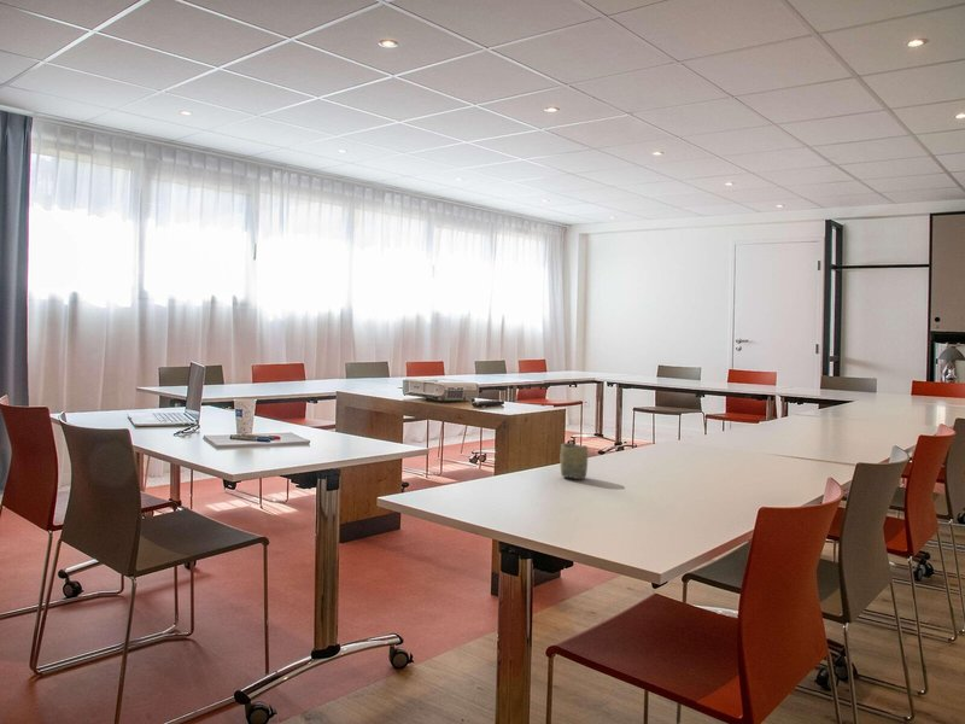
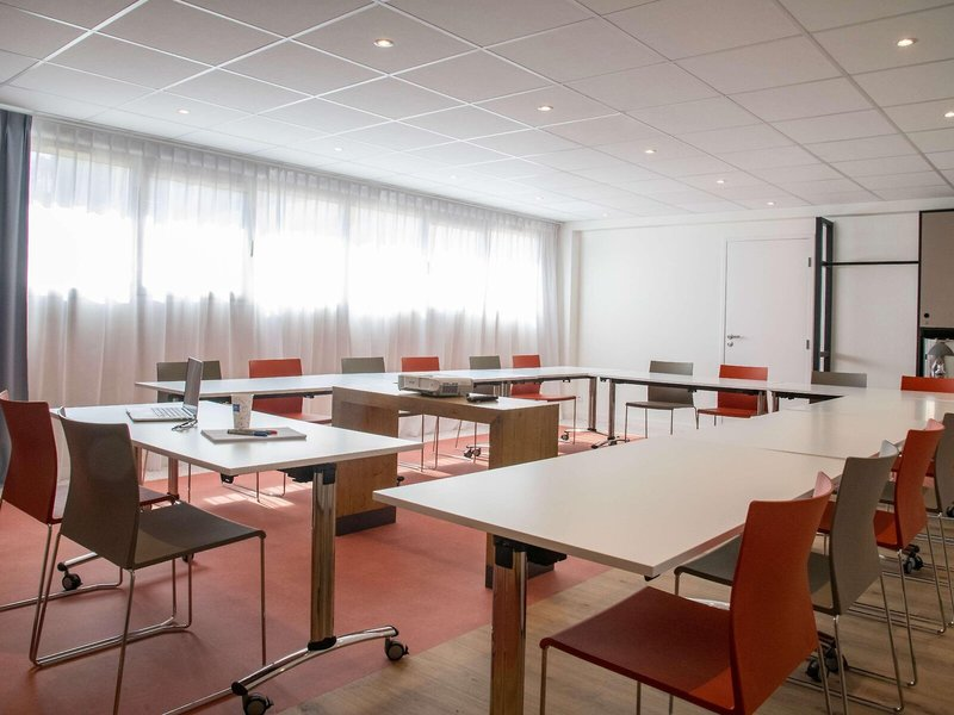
- cup (573, 461)
